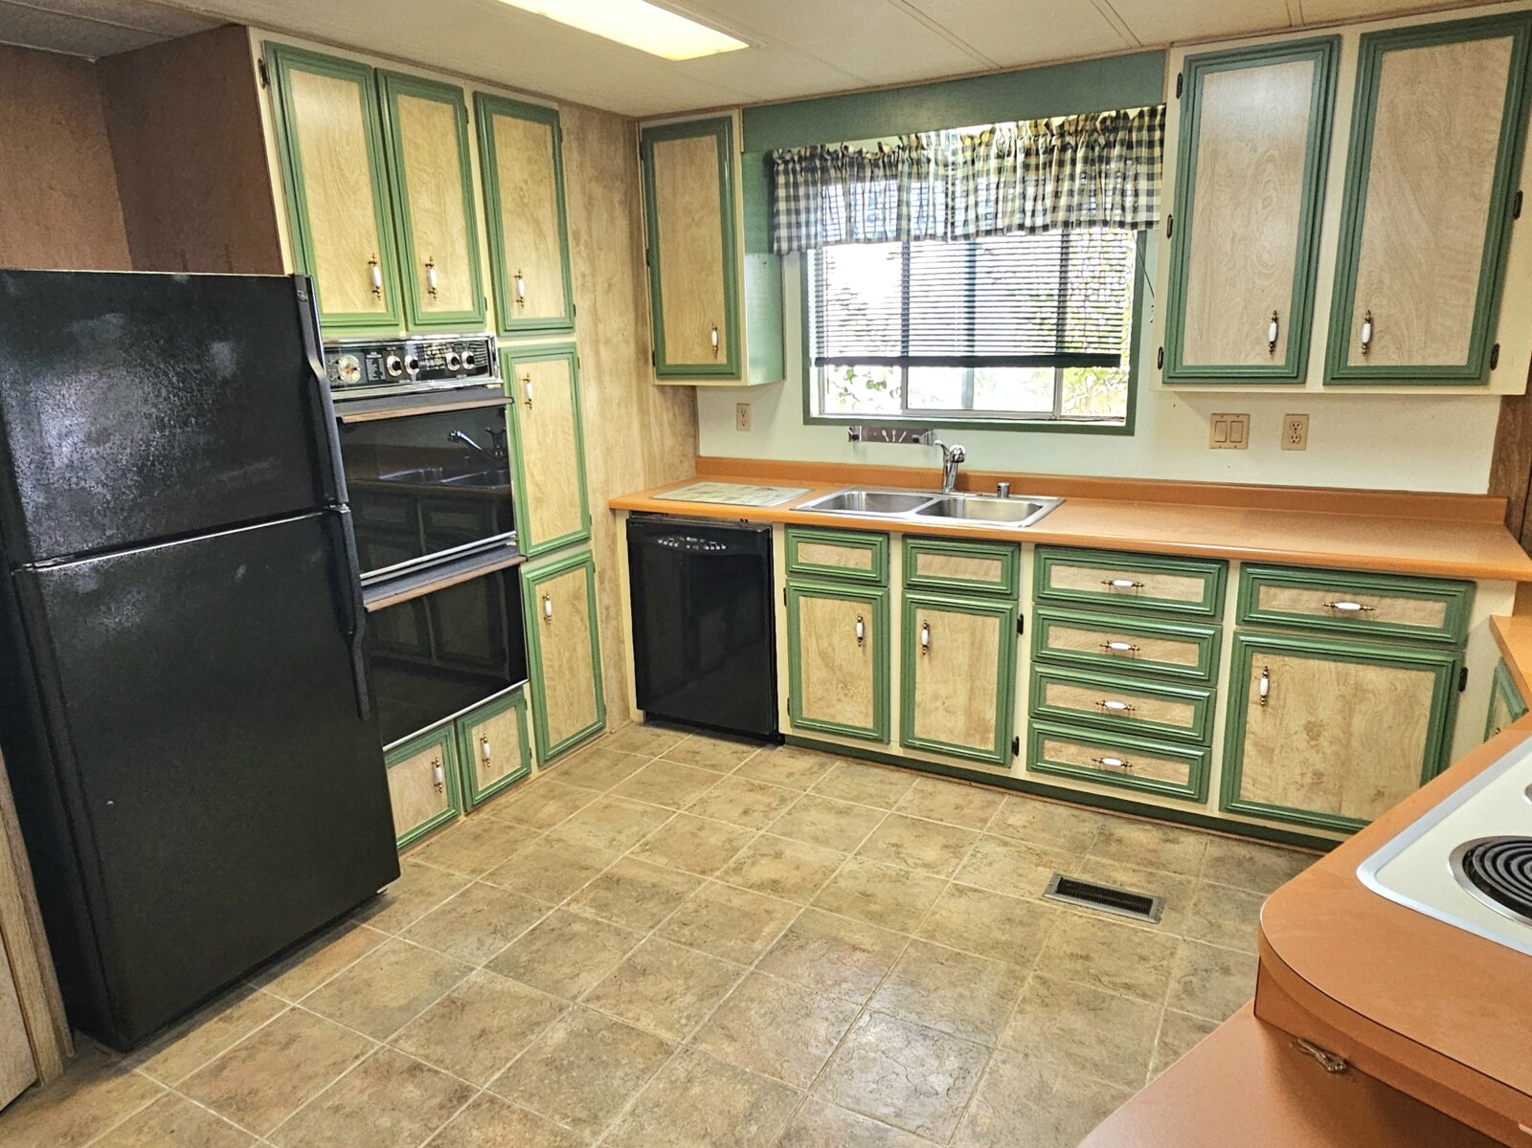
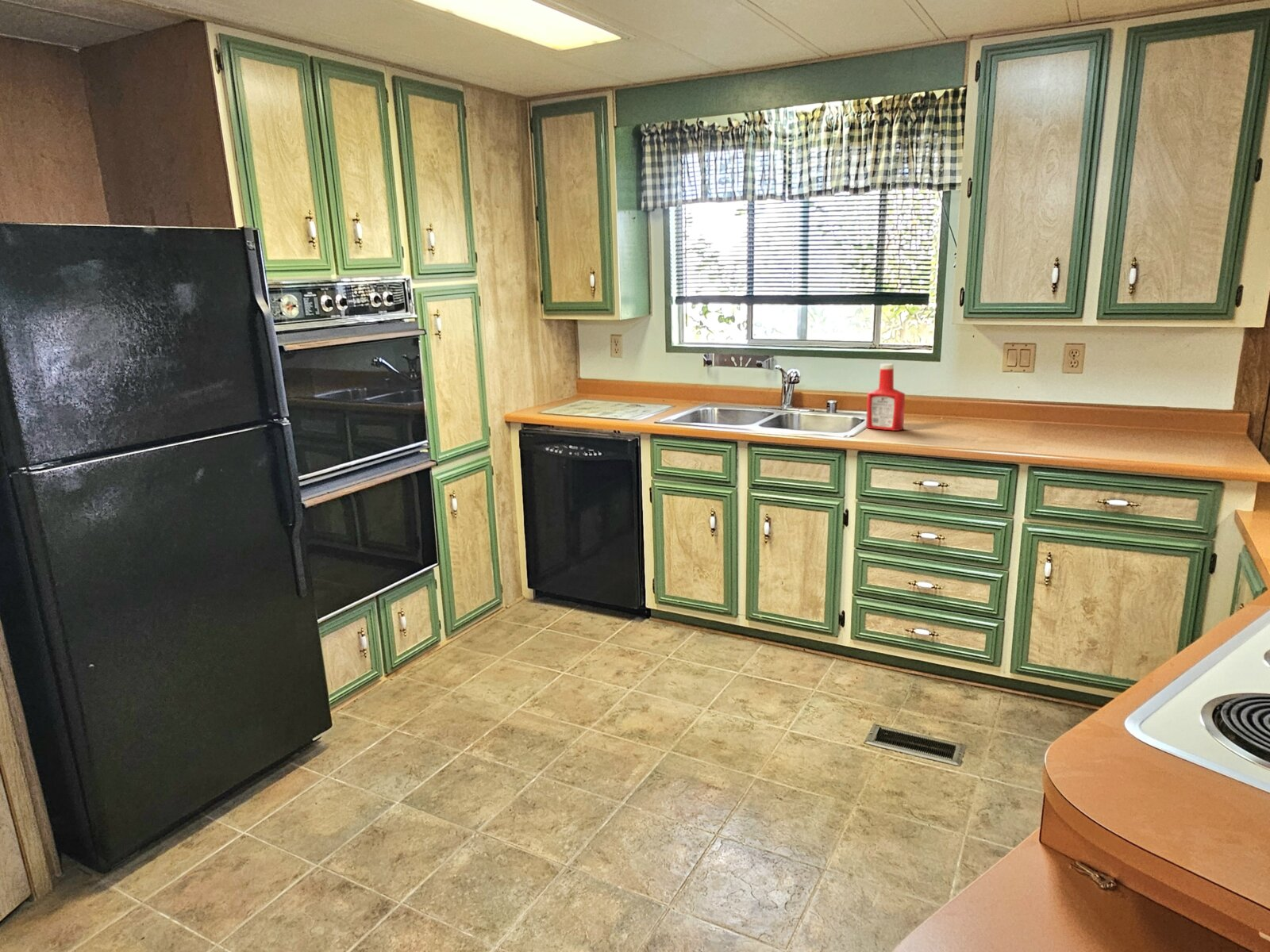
+ soap bottle (885, 396)
